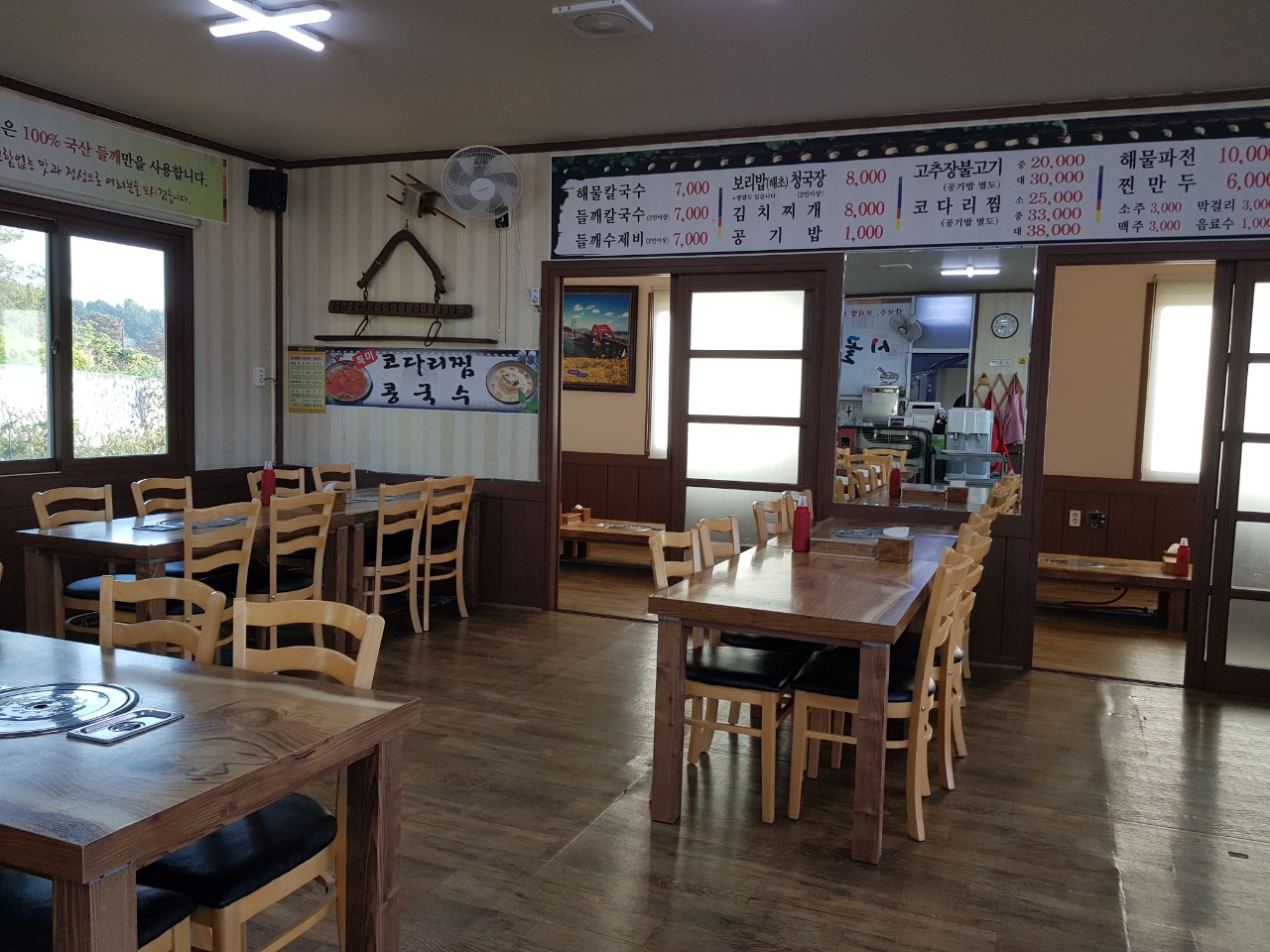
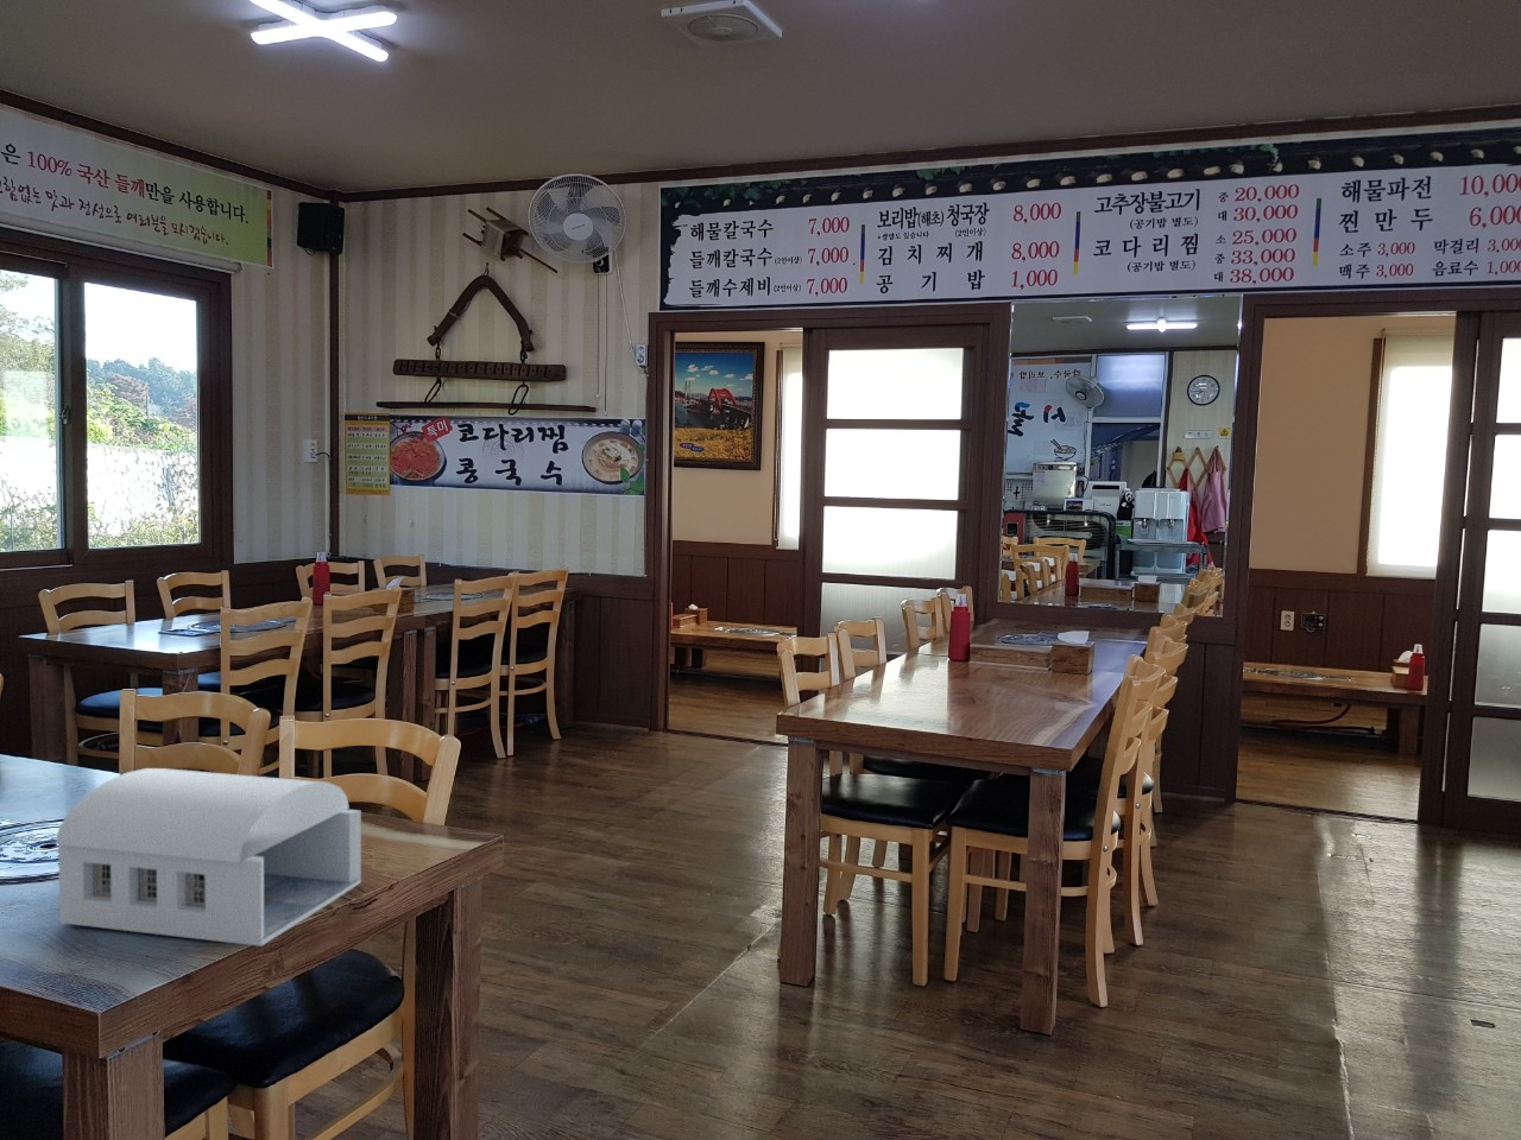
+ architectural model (218, 841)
